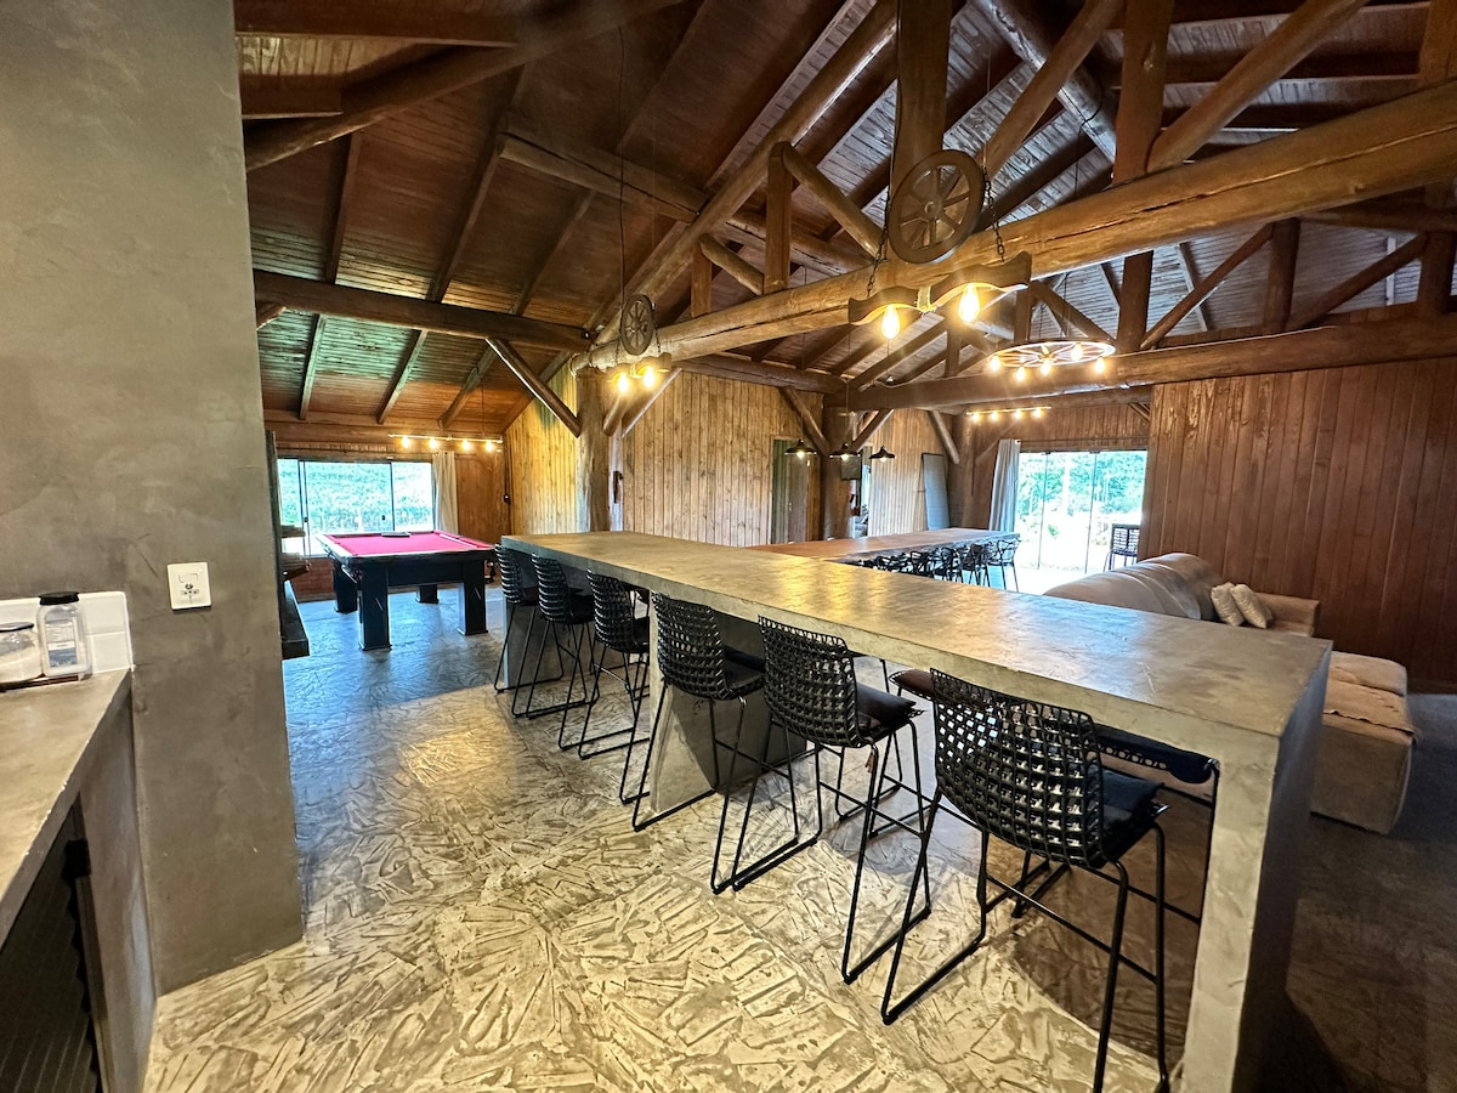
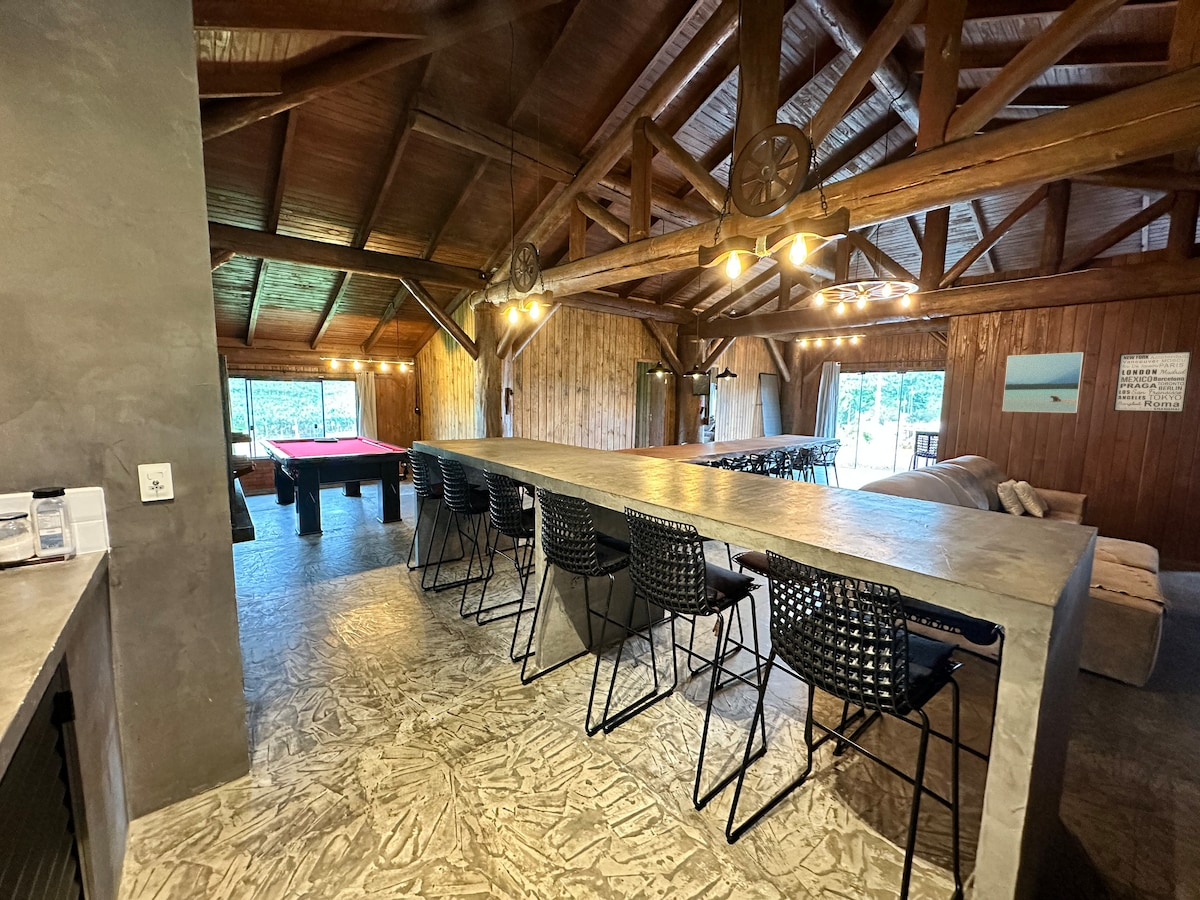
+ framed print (1040, 383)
+ wall art (1151, 382)
